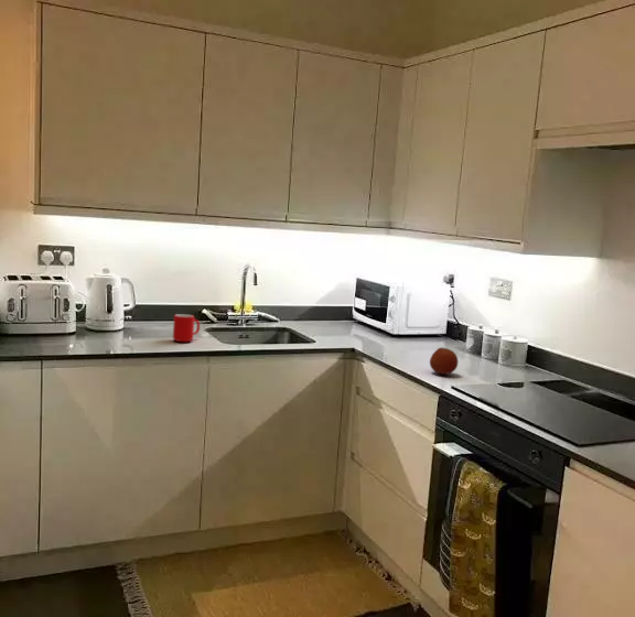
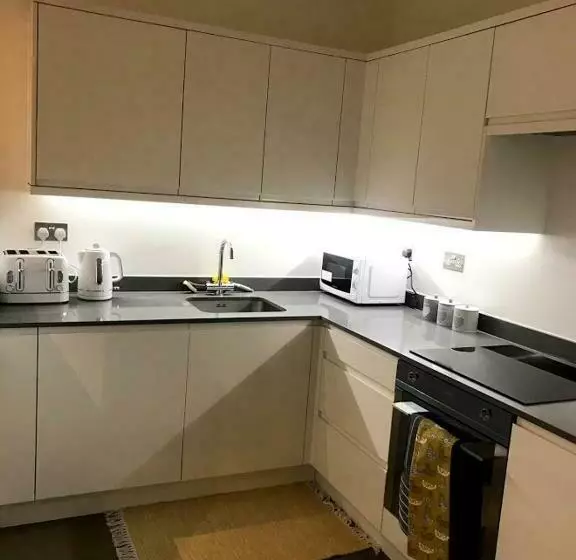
- fruit (443, 360)
- cup (187, 327)
